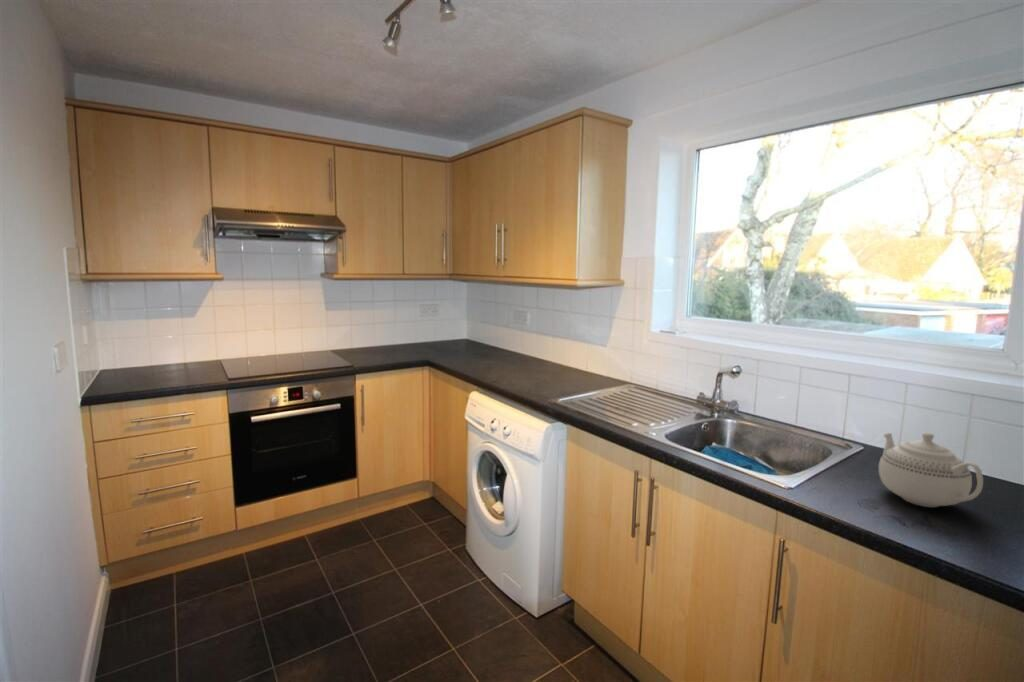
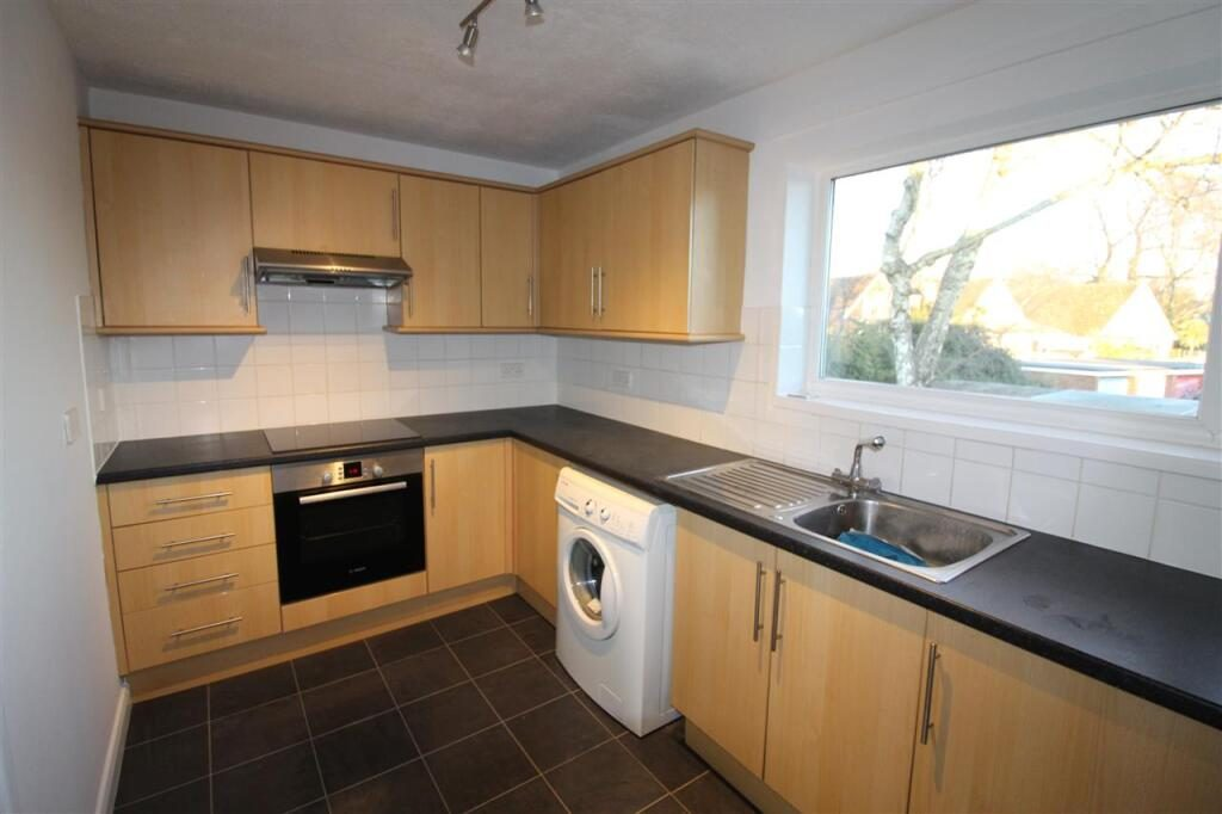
- teapot (925, 467)
